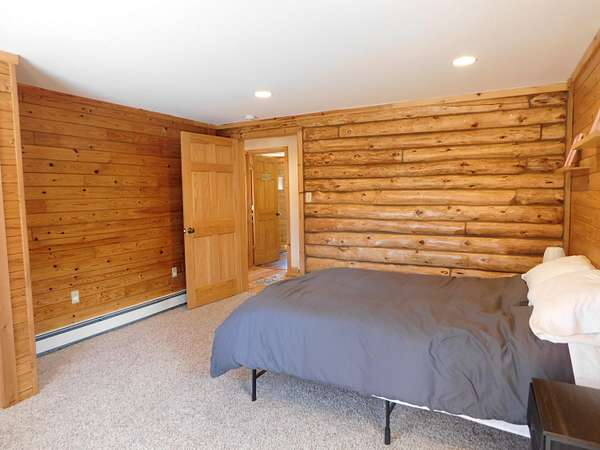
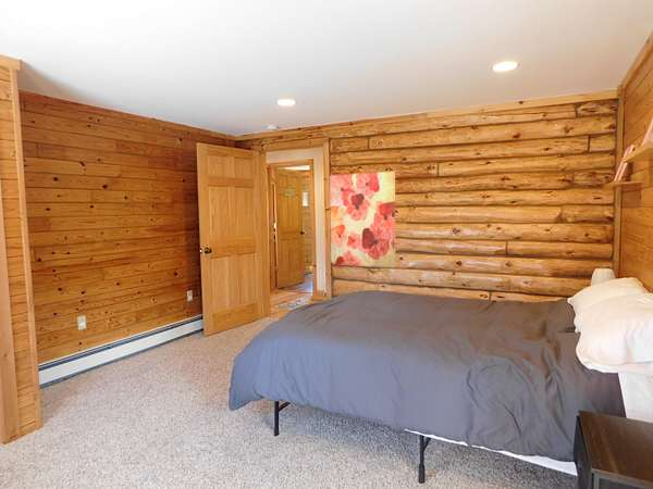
+ wall art (361, 220)
